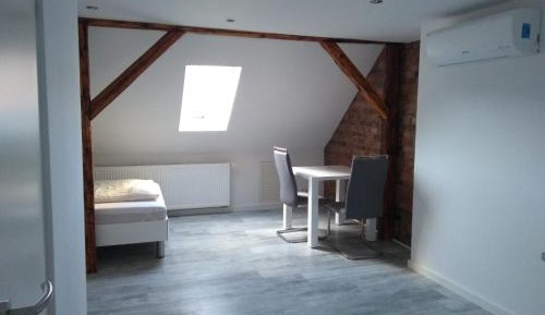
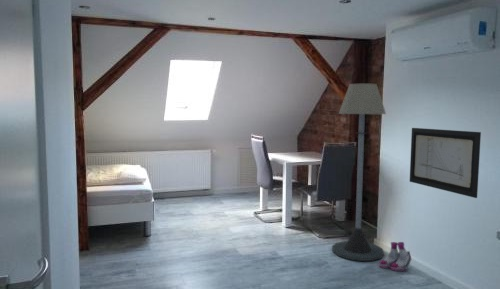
+ floor lamp (360, 169)
+ wall art (441, 159)
+ boots (395, 254)
